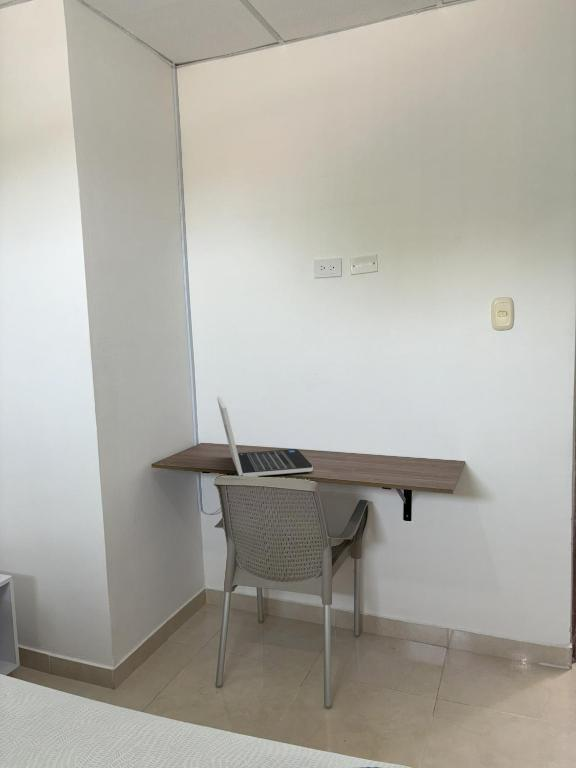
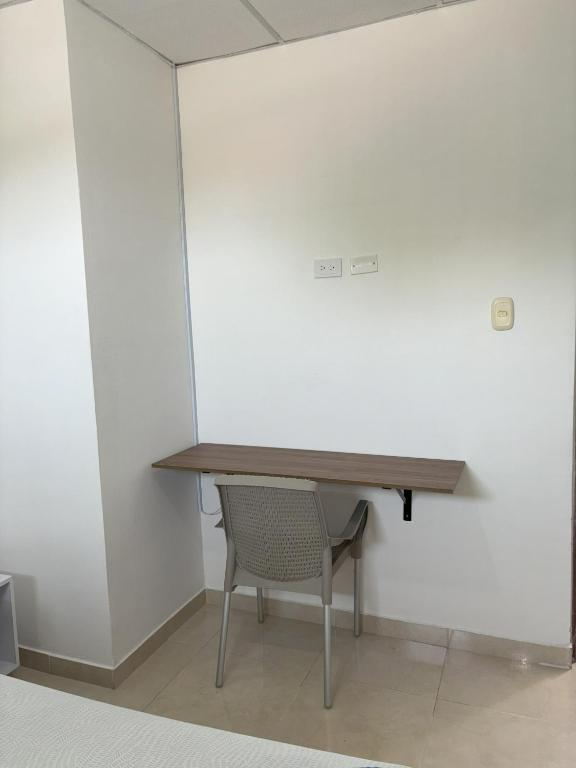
- laptop (263, 451)
